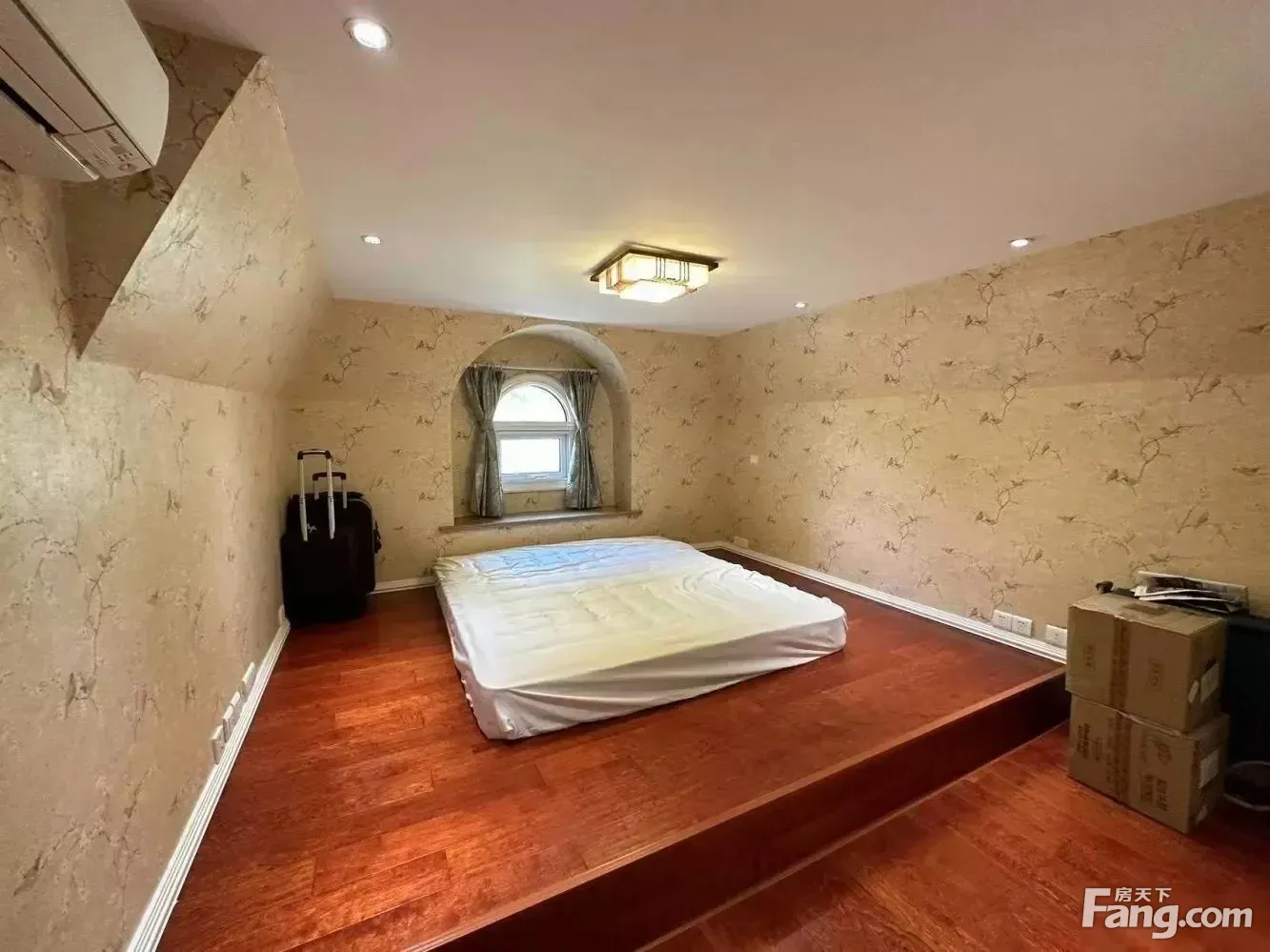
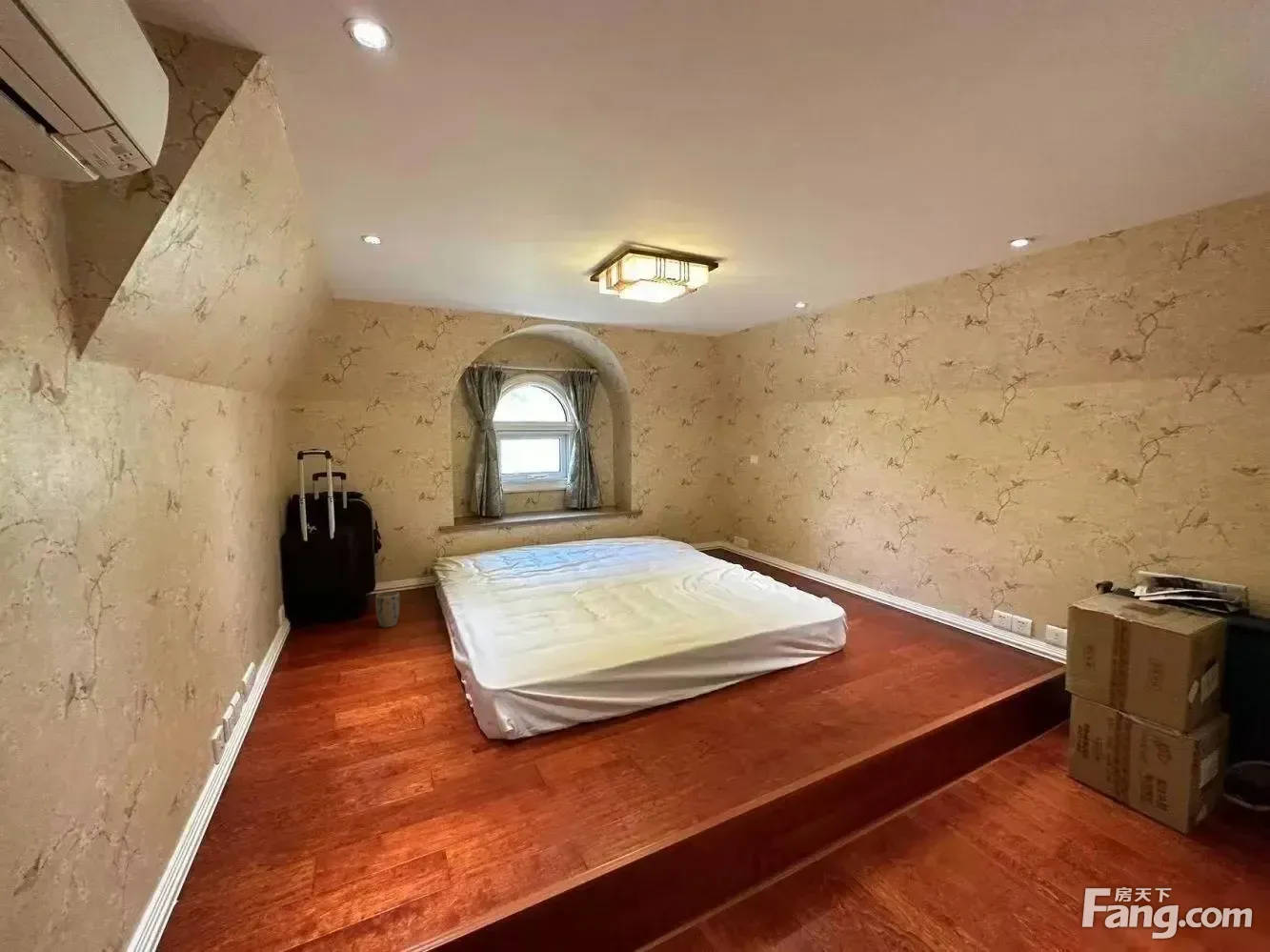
+ plant pot (388, 609)
